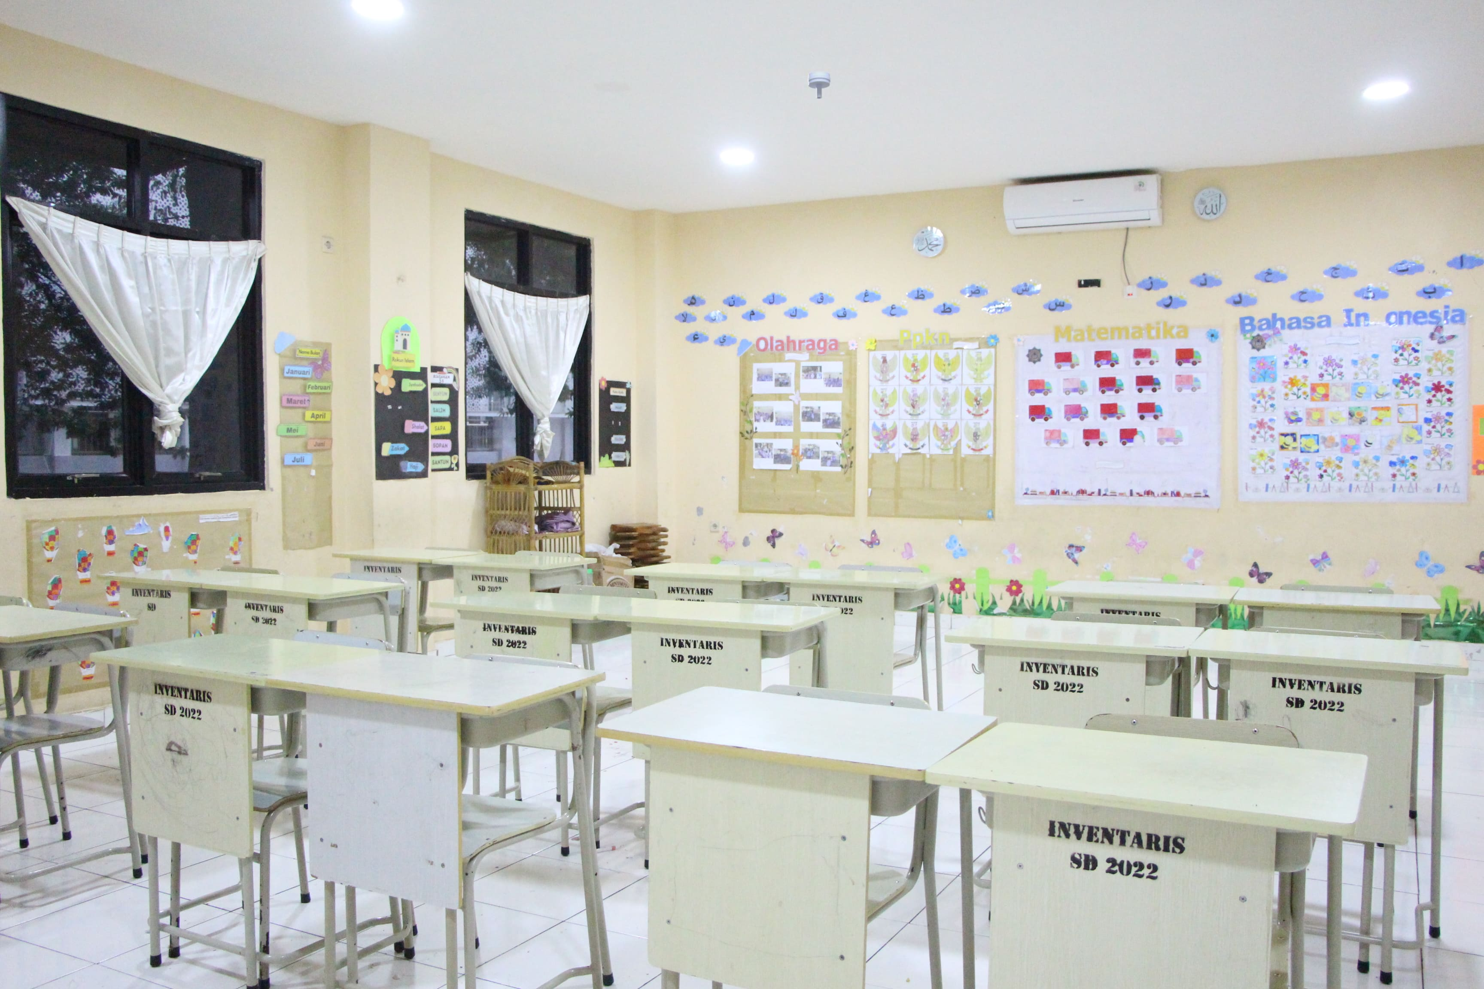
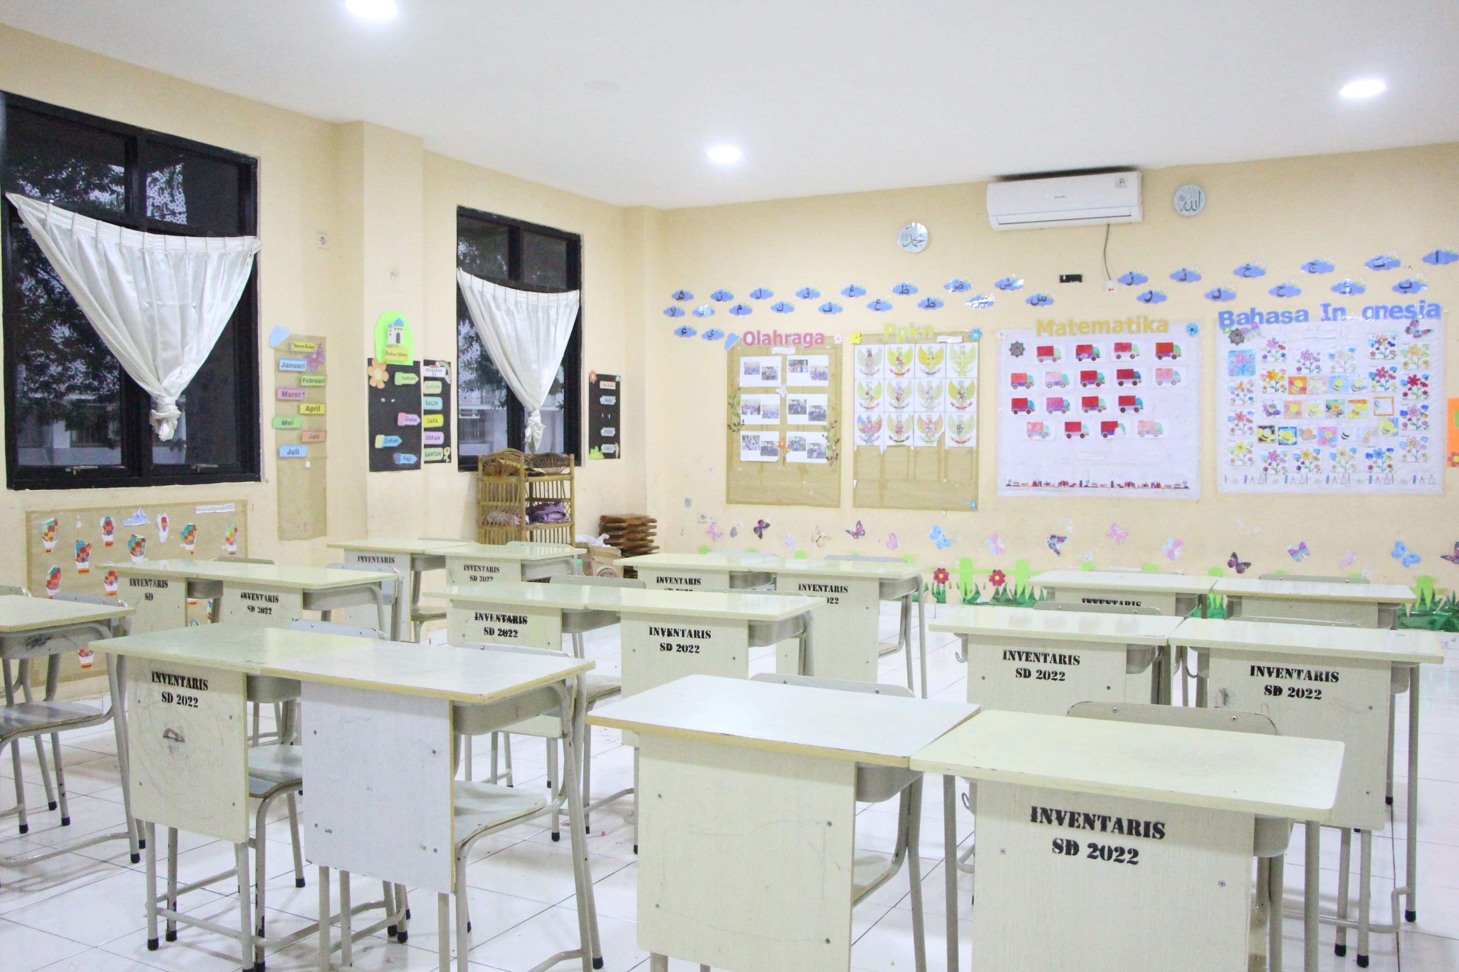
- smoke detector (819, 86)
